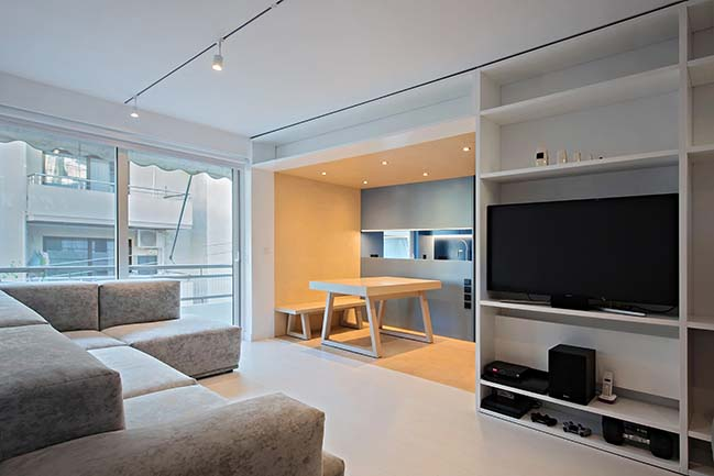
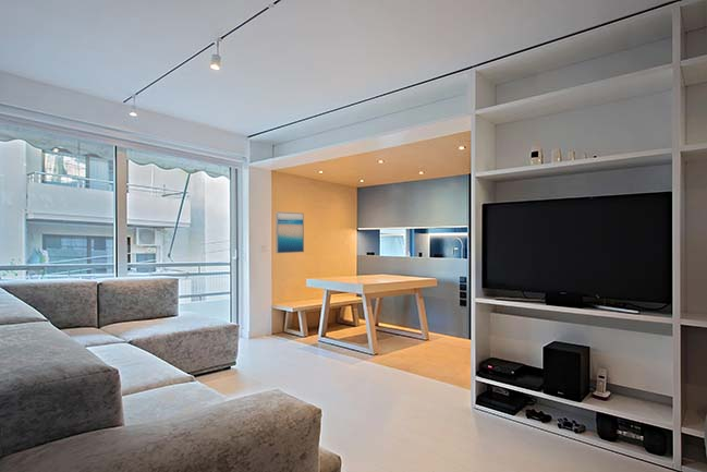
+ wall art (290, 232)
